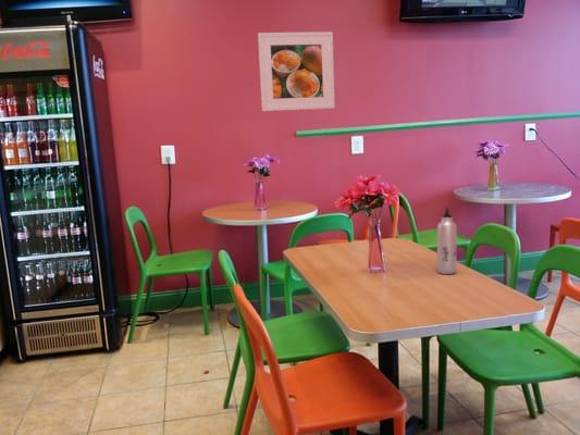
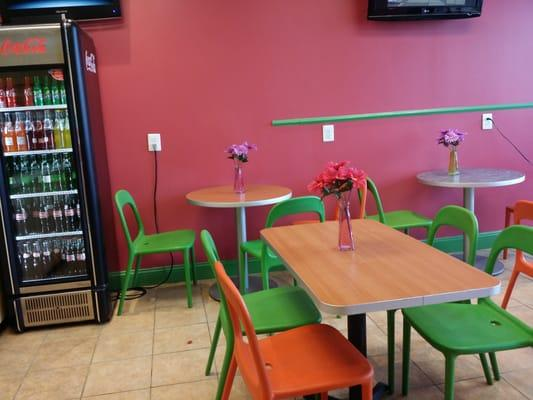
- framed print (297, 71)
- water bottle (446, 239)
